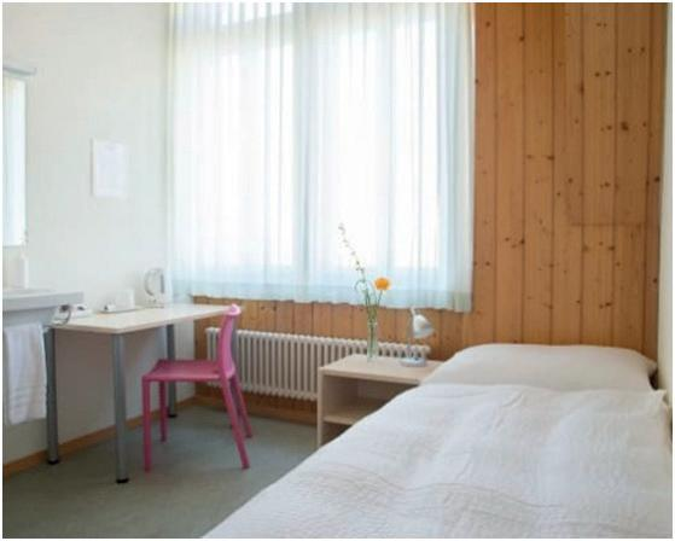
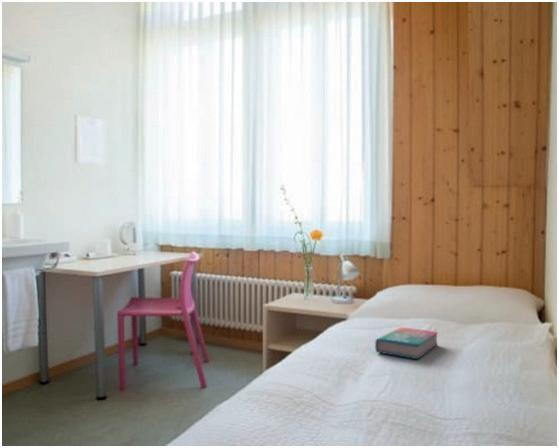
+ book (407, 341)
